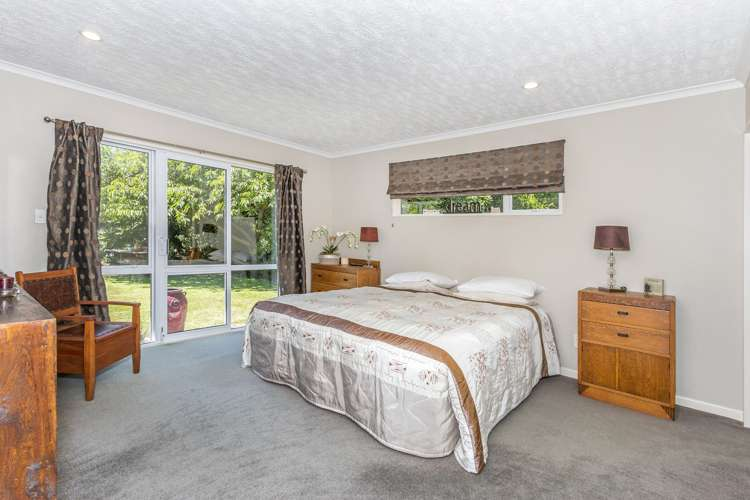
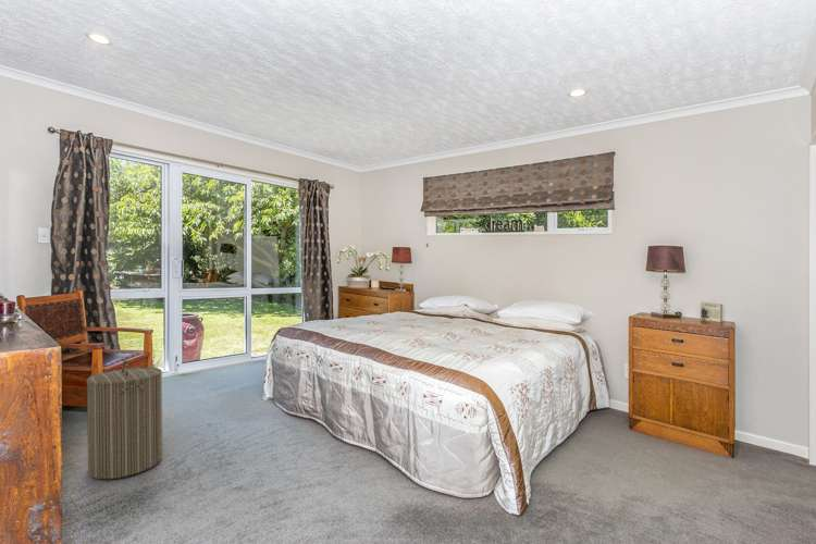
+ laundry hamper (125, 411)
